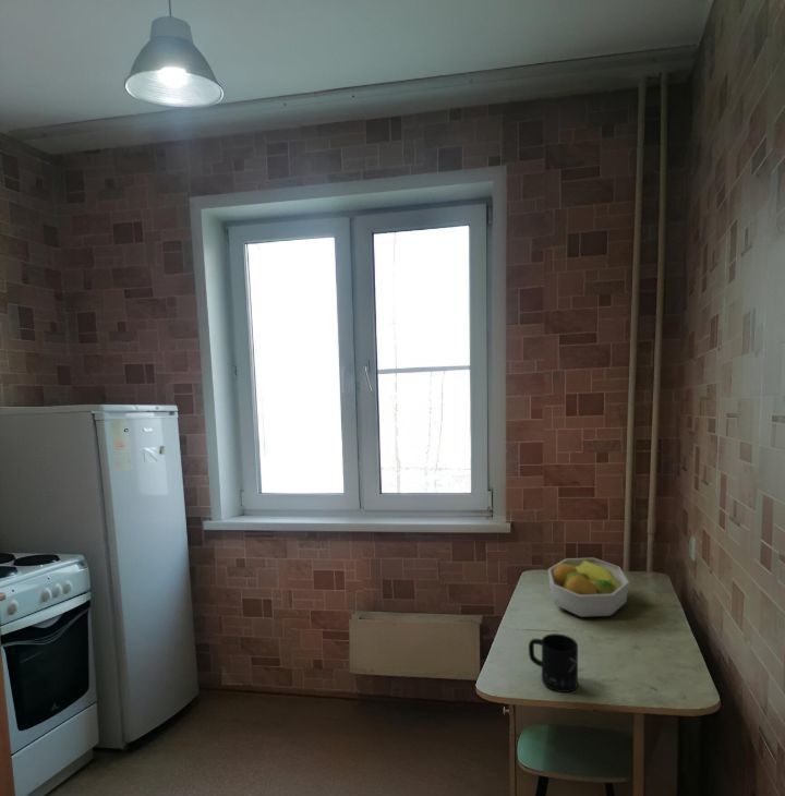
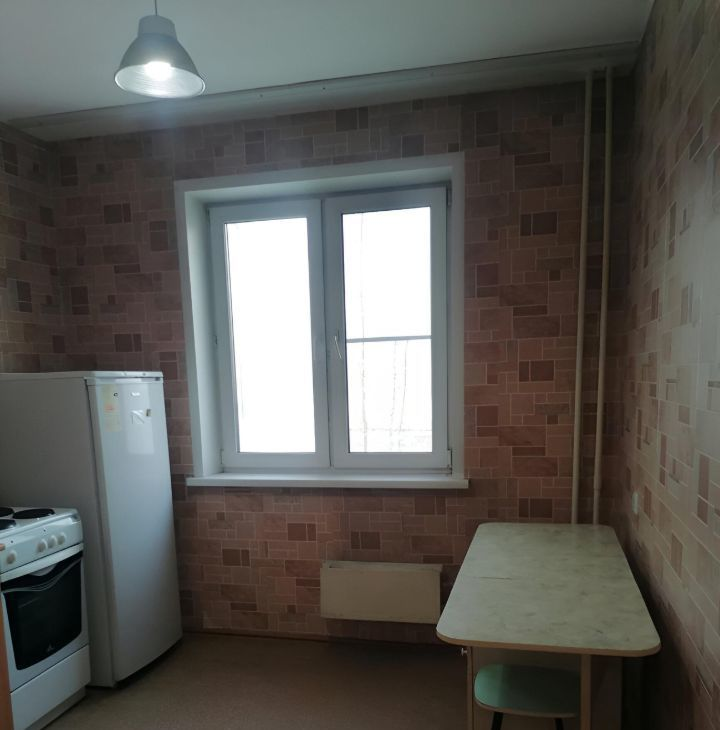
- fruit bowl (587, 582)
- mug (552, 660)
